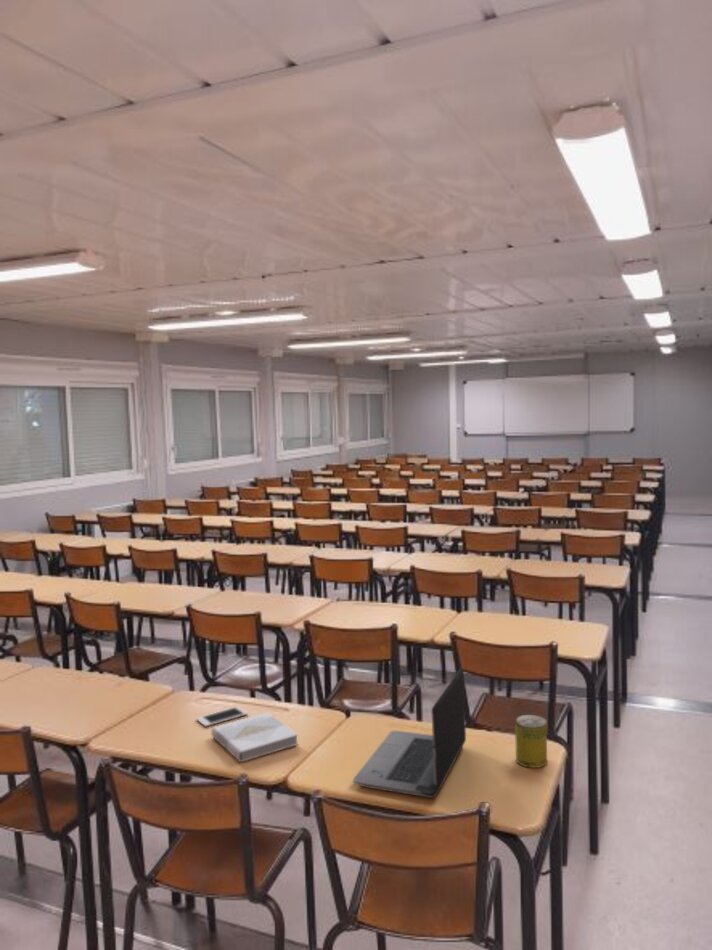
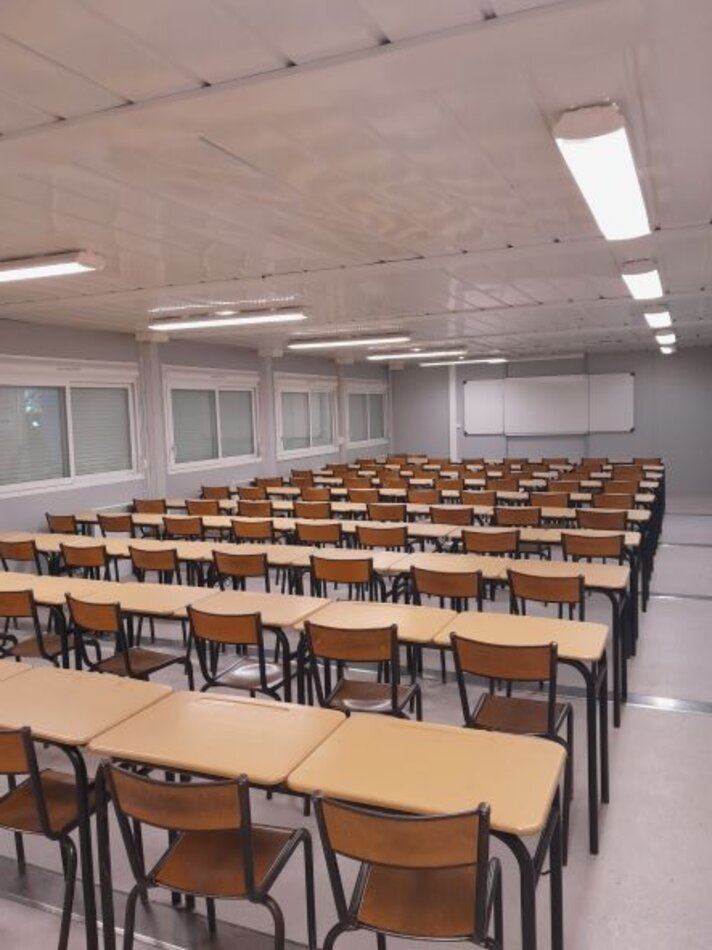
- laptop computer (411, 732)
- cell phone (222, 716)
- beverage can (531, 740)
- book (254, 736)
